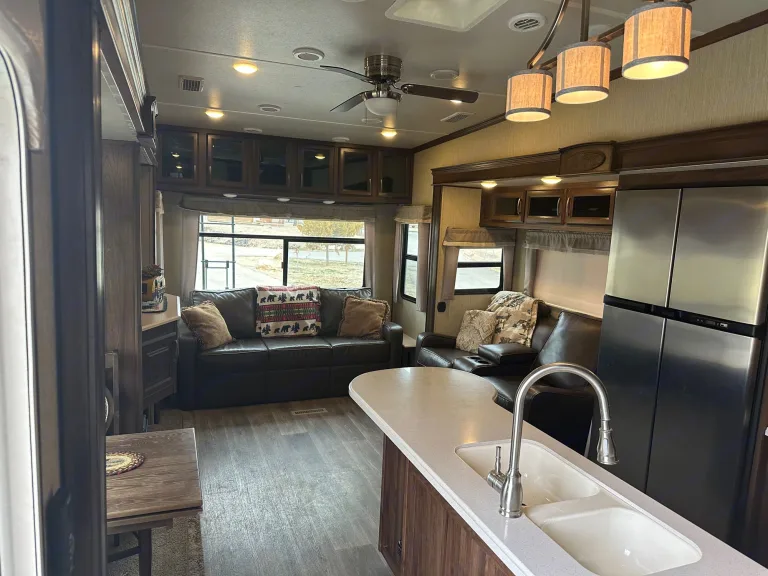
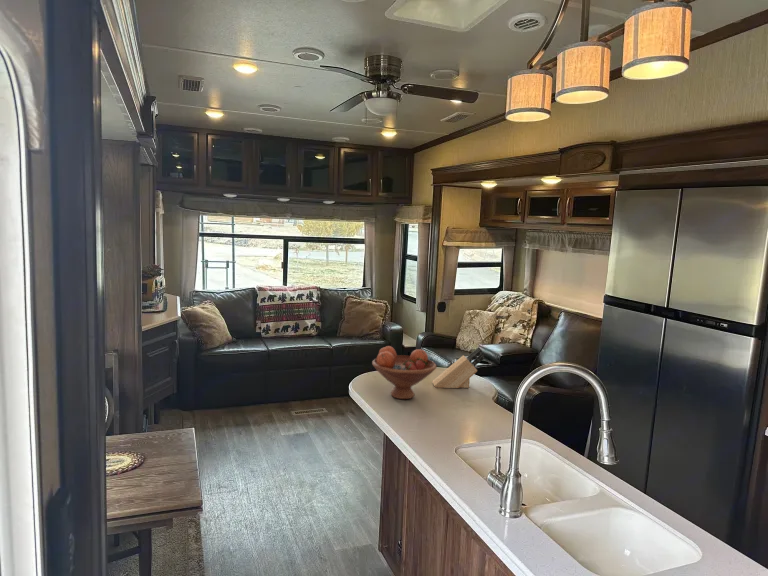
+ fruit bowl (403, 373)
+ knife block (458, 366)
